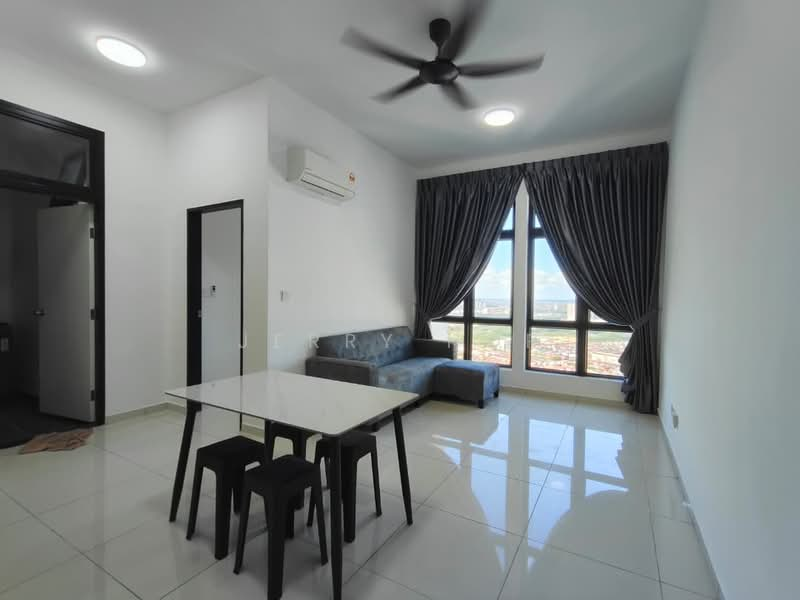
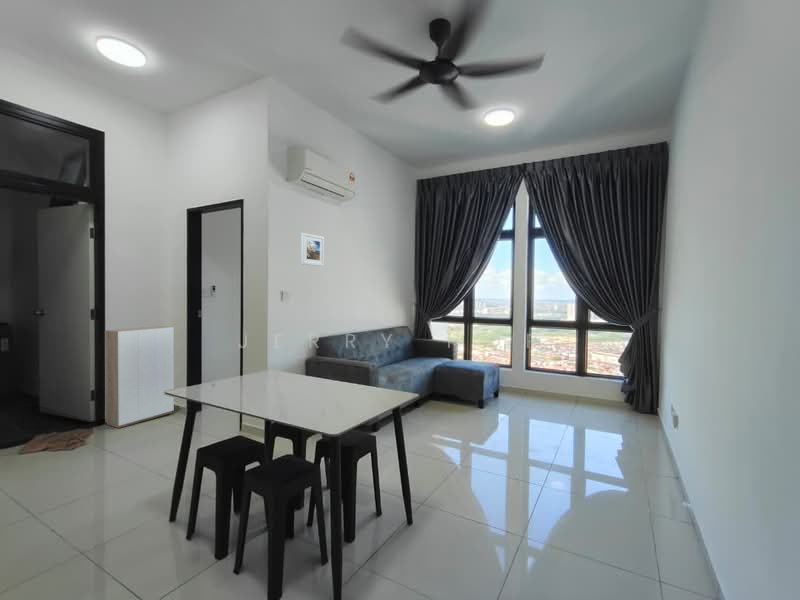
+ cabinet (140, 373)
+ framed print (313, 250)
